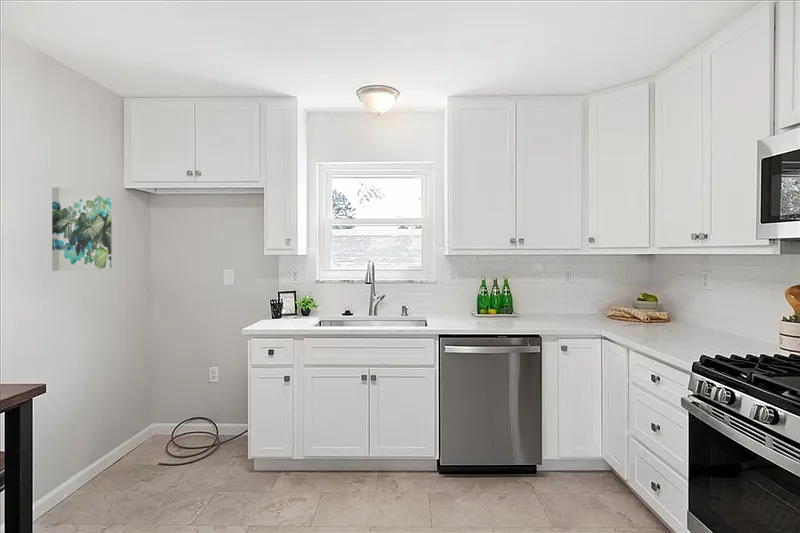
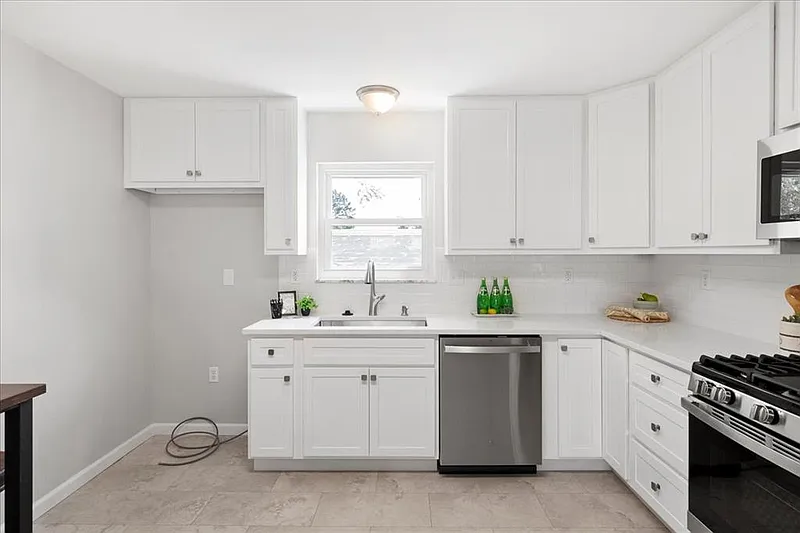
- wall art (83, 231)
